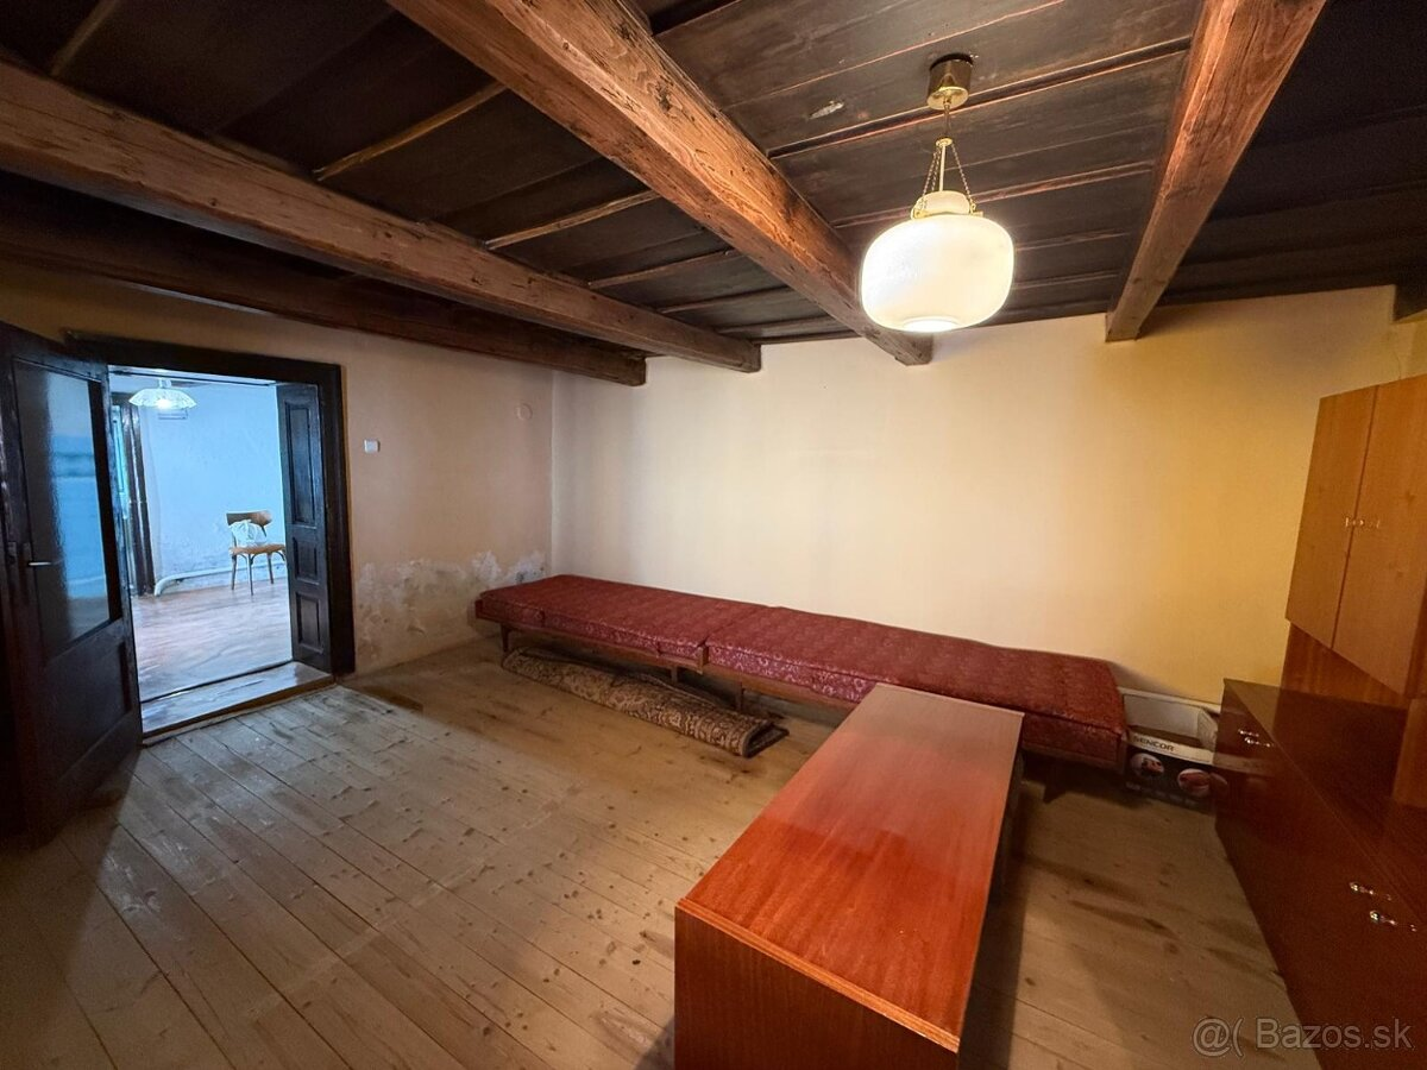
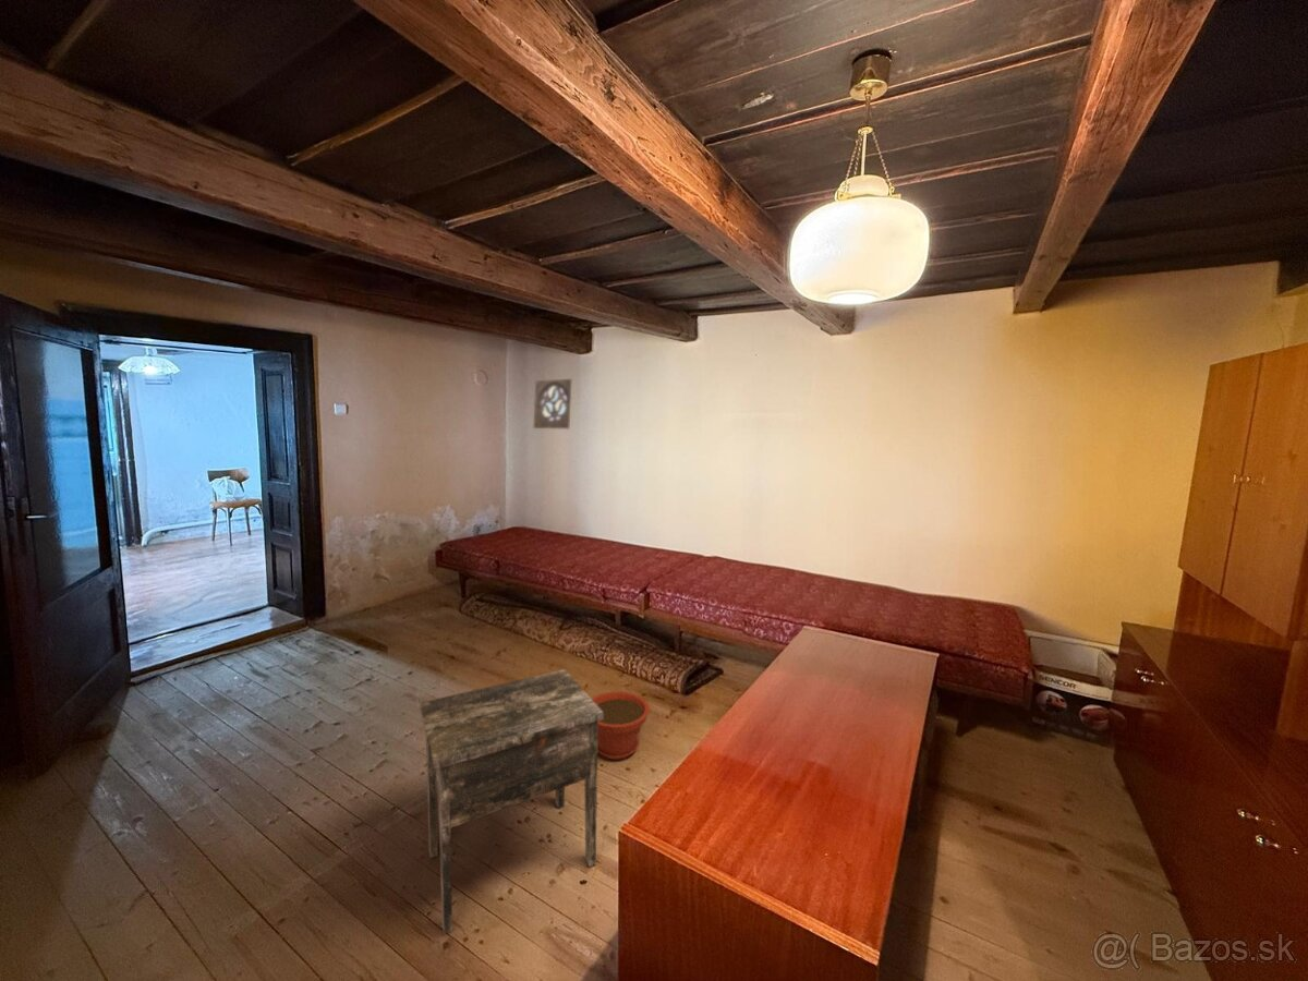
+ wall ornament (552, 403)
+ plant pot (616, 728)
+ side table (511, 784)
